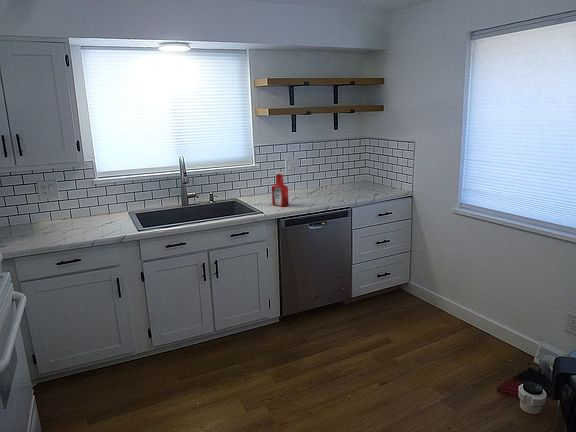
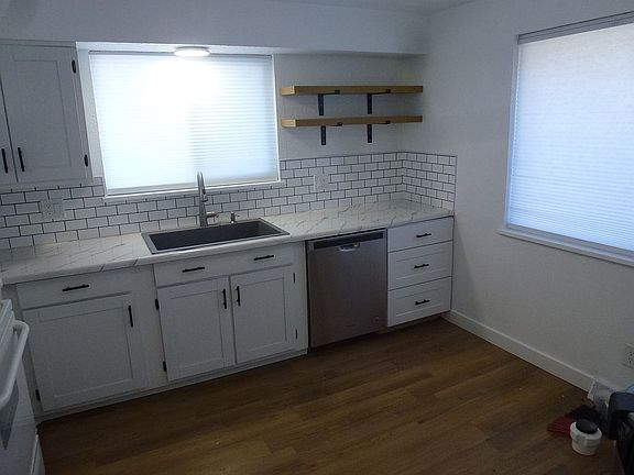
- soap bottle (279, 188)
